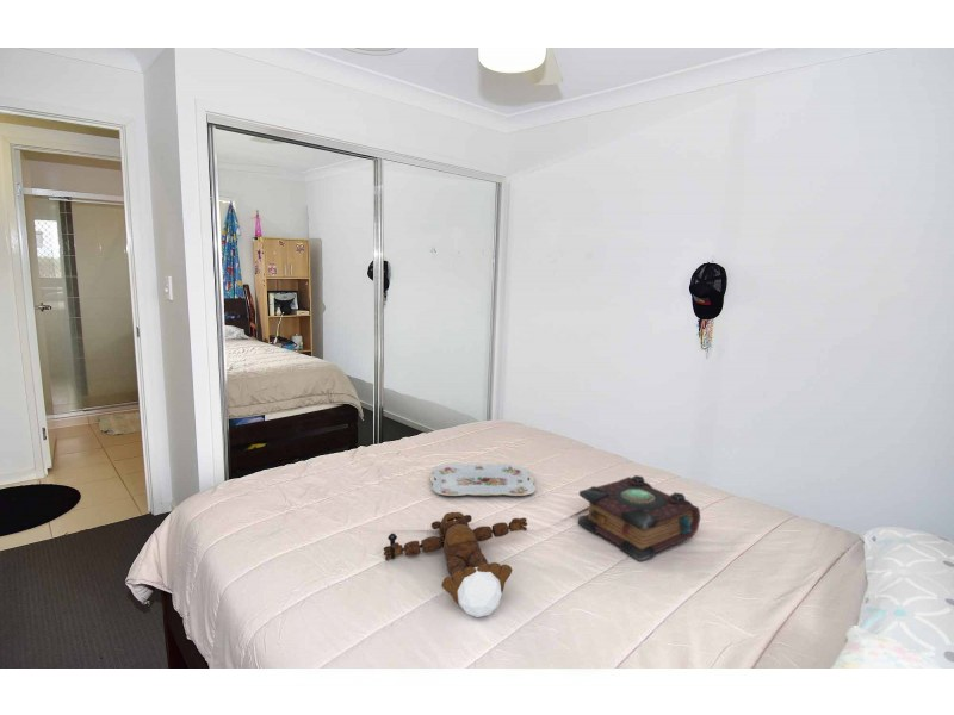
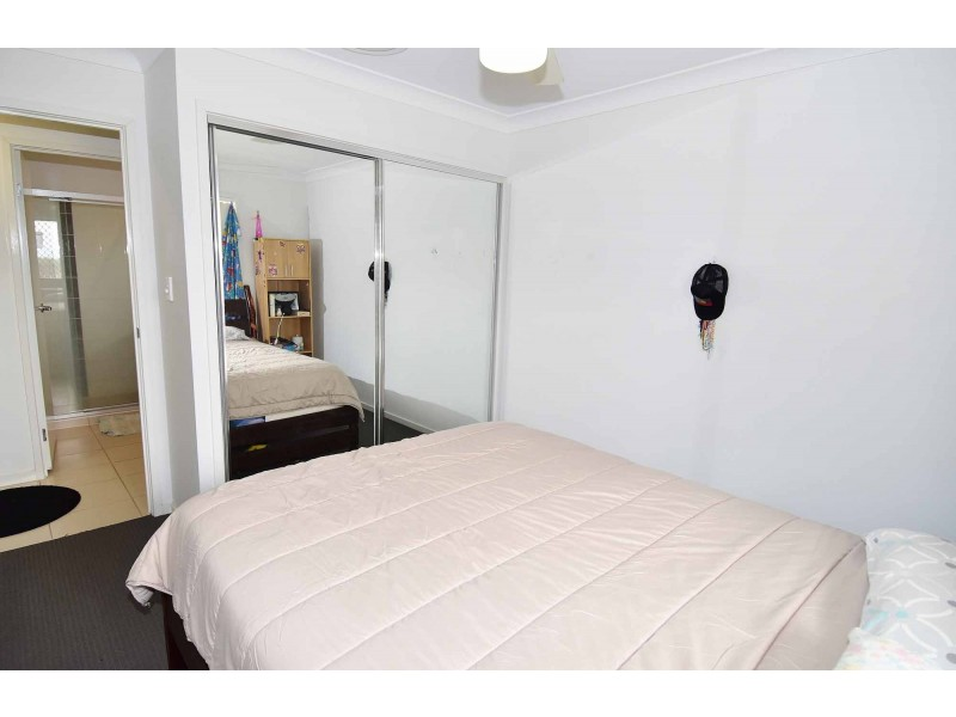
- book (638, 511)
- teddy bear (464, 551)
- serving tray (482, 479)
